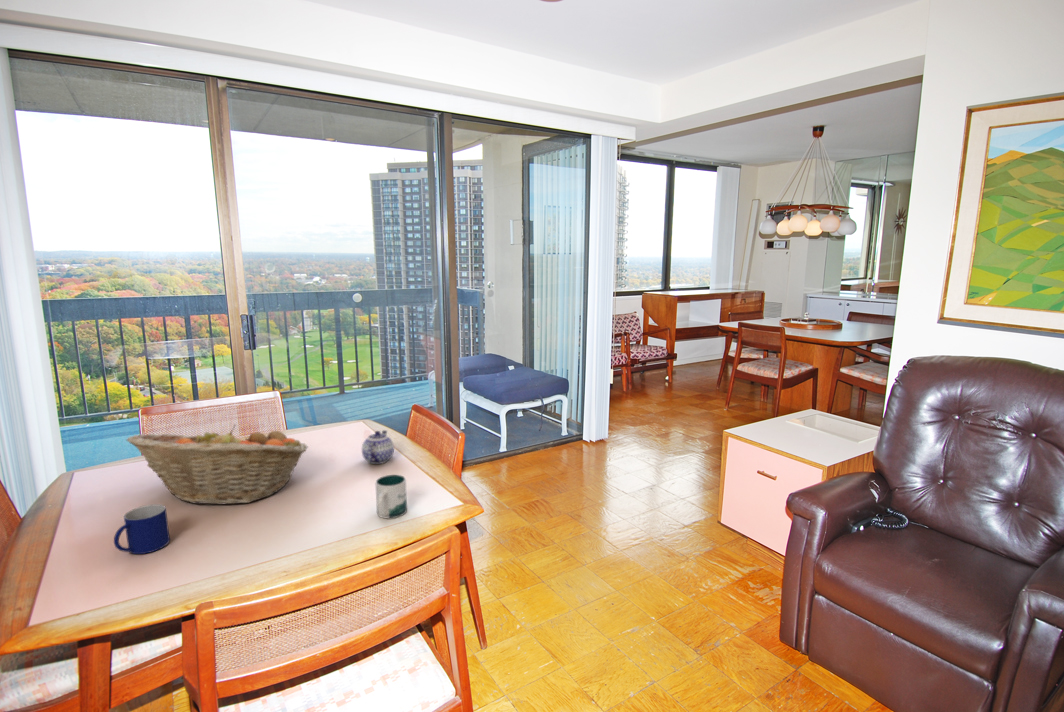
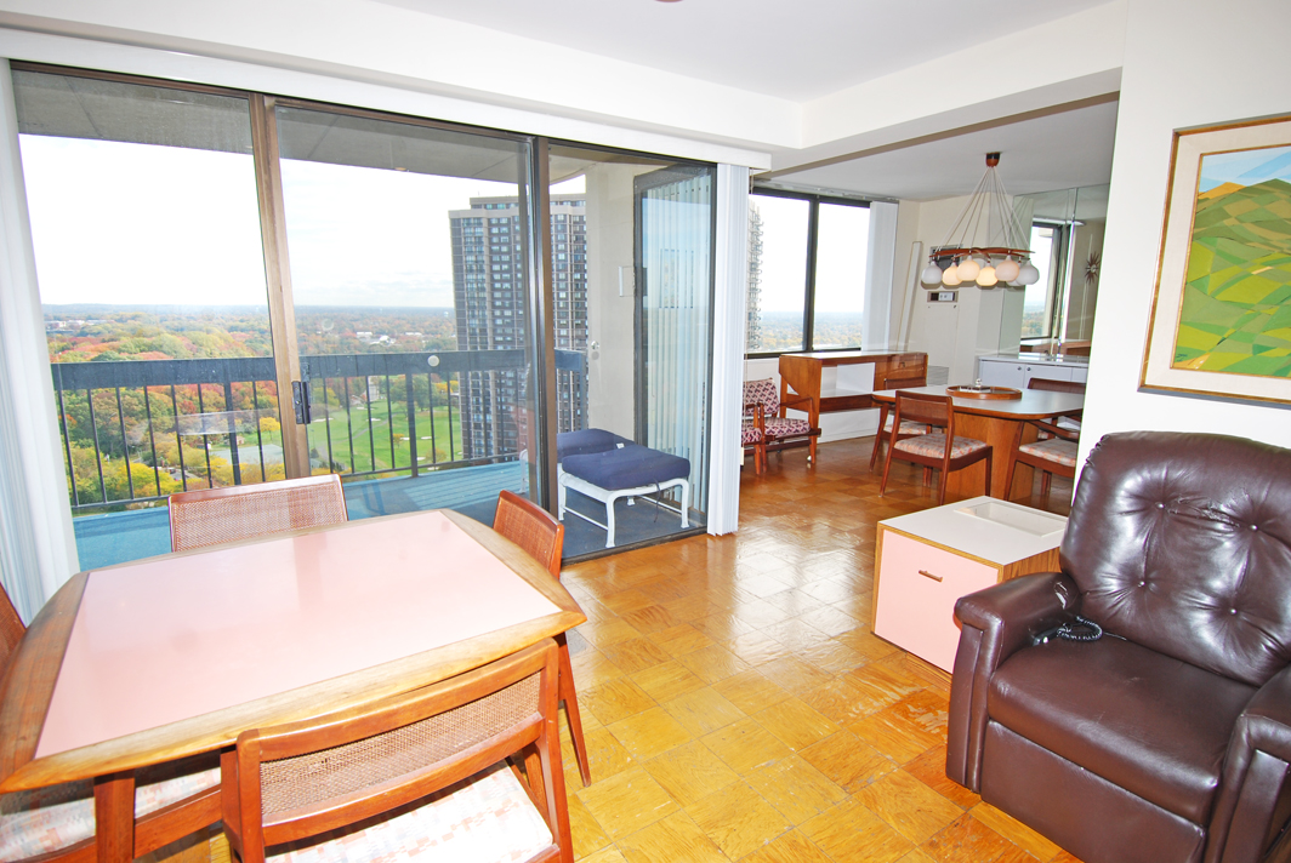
- mug (388, 499)
- fruit basket (223, 455)
- mug (140, 532)
- teapot (377, 445)
